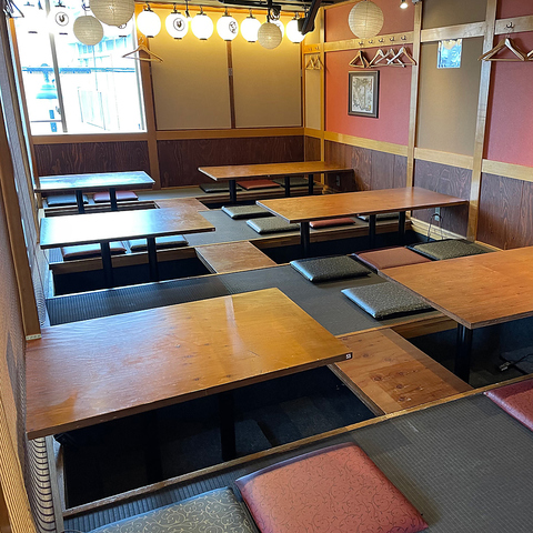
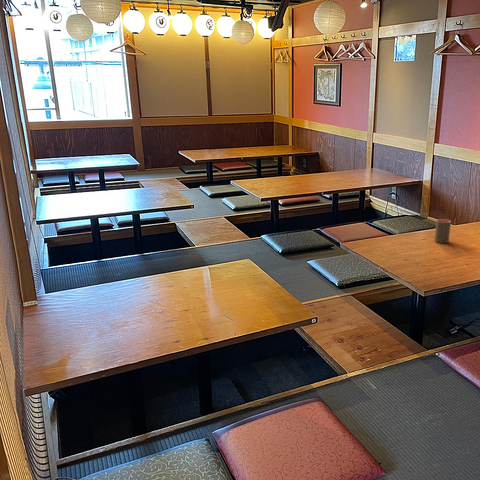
+ cup (442, 231)
